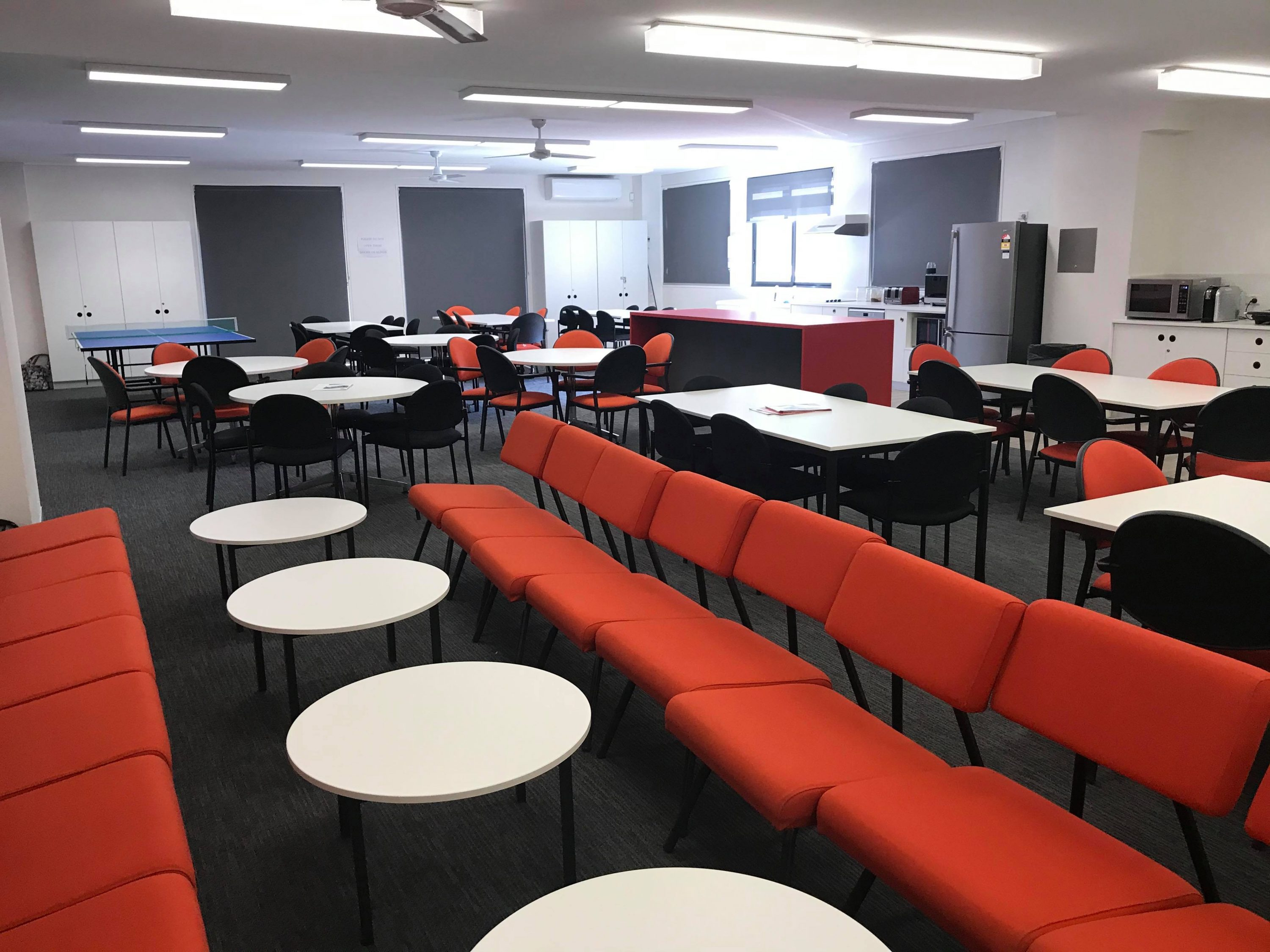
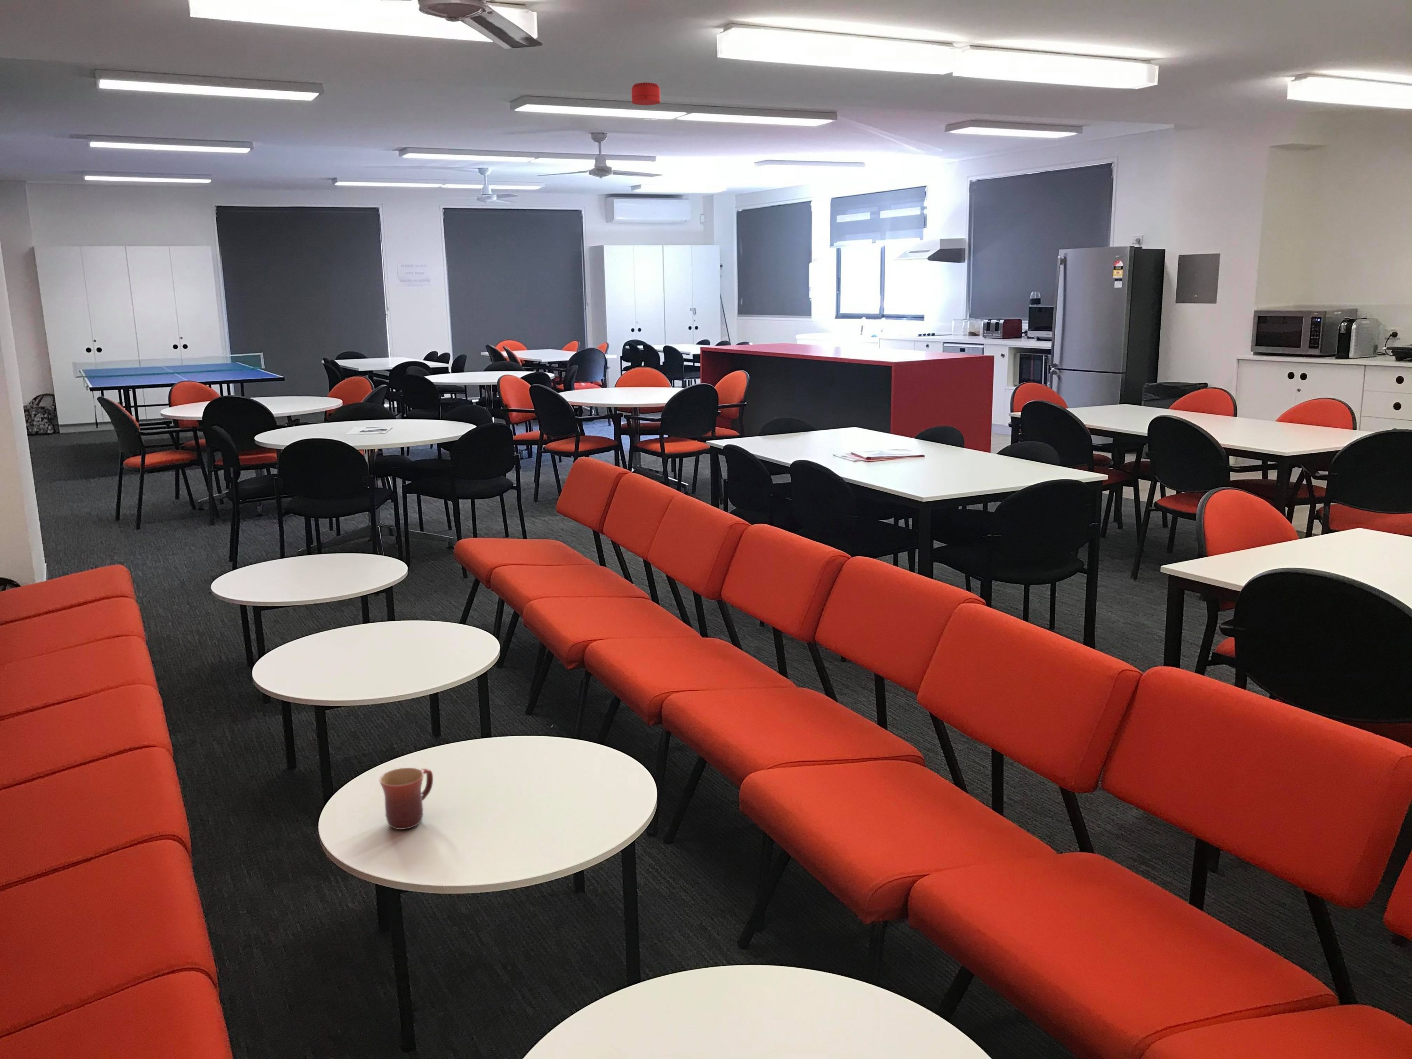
+ mug (409, 796)
+ smoke detector (646, 93)
